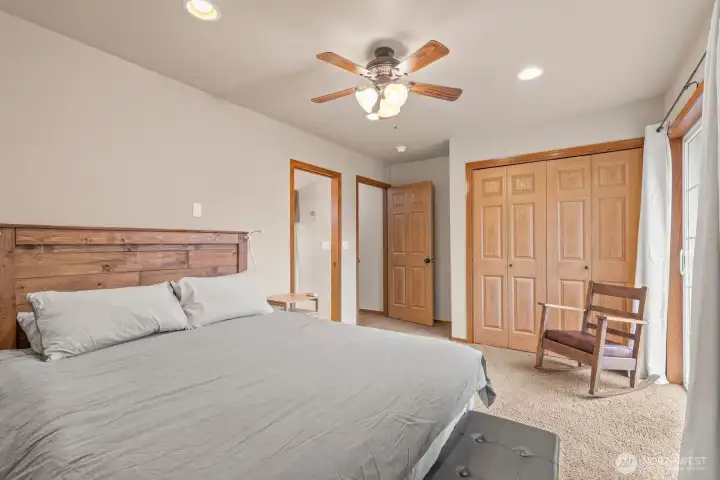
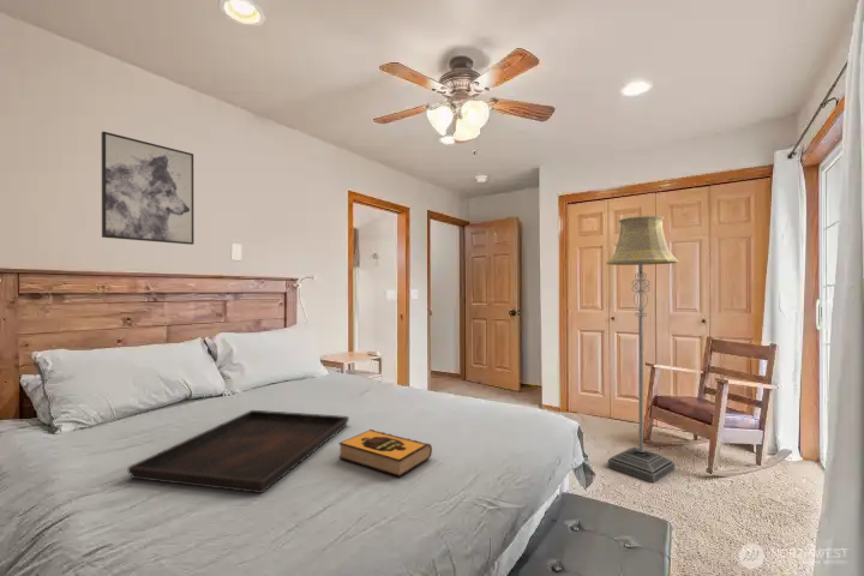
+ serving tray (256, 443)
+ hardback book (385, 450)
+ floor lamp (641, 343)
+ wall art (150, 192)
